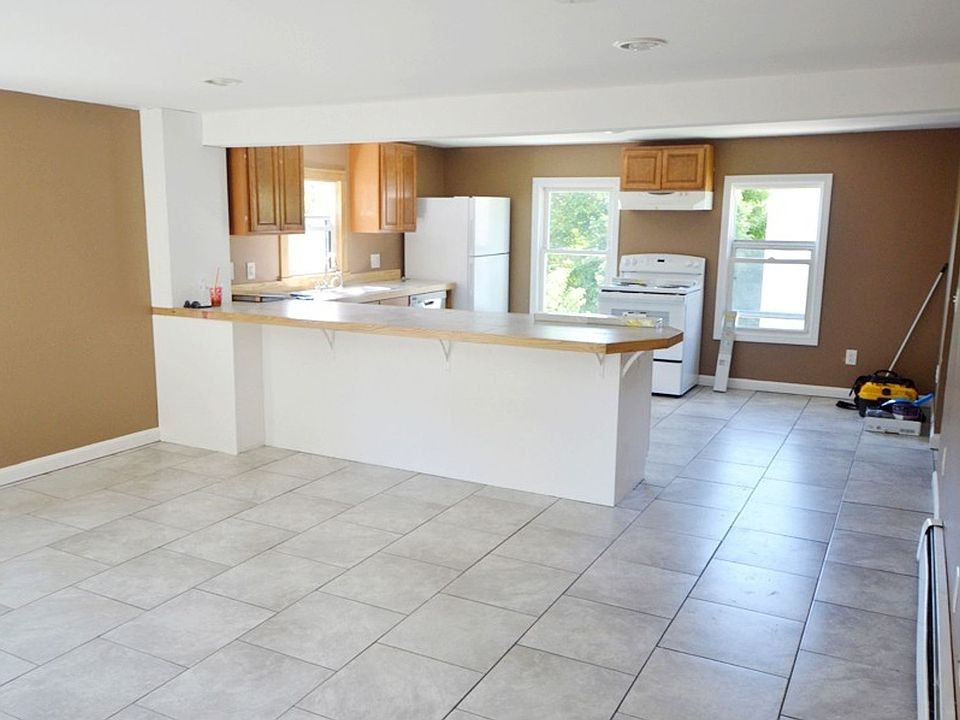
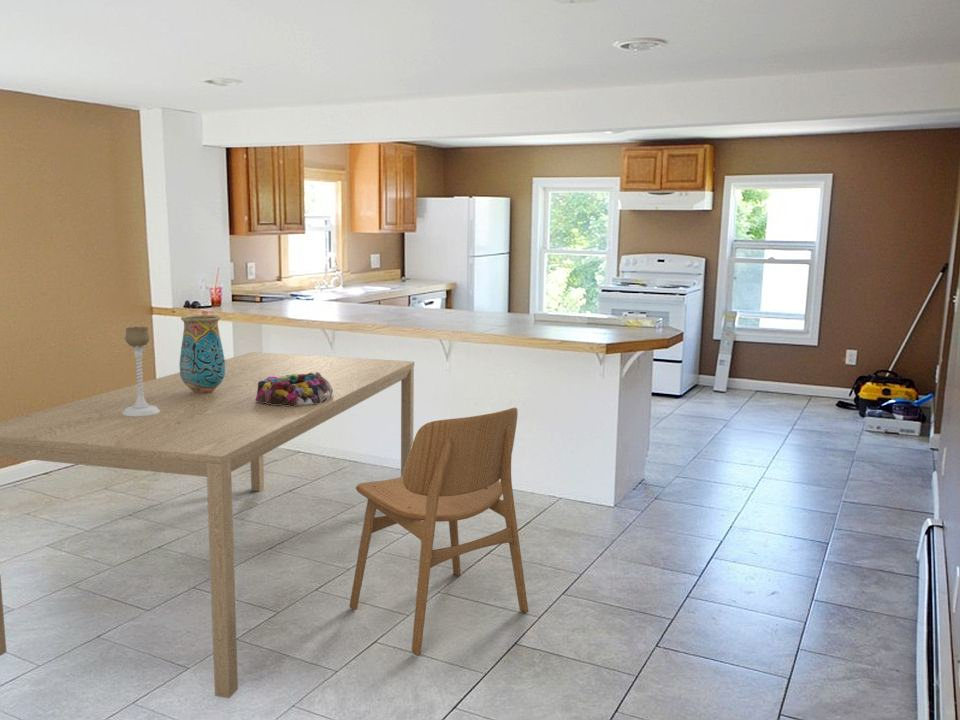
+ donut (293, 385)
+ dining chair (439, 508)
+ dining table (251, 478)
+ vase (202, 354)
+ candle holder (139, 370)
